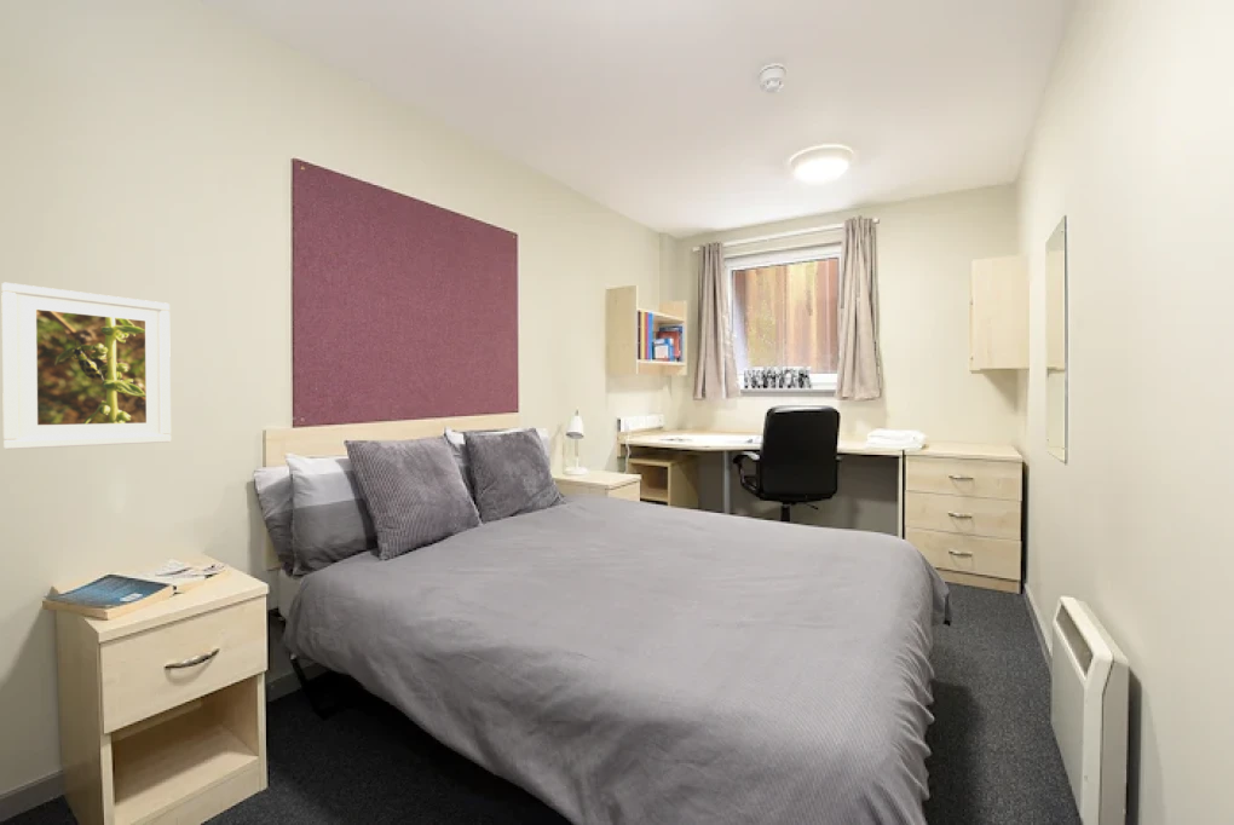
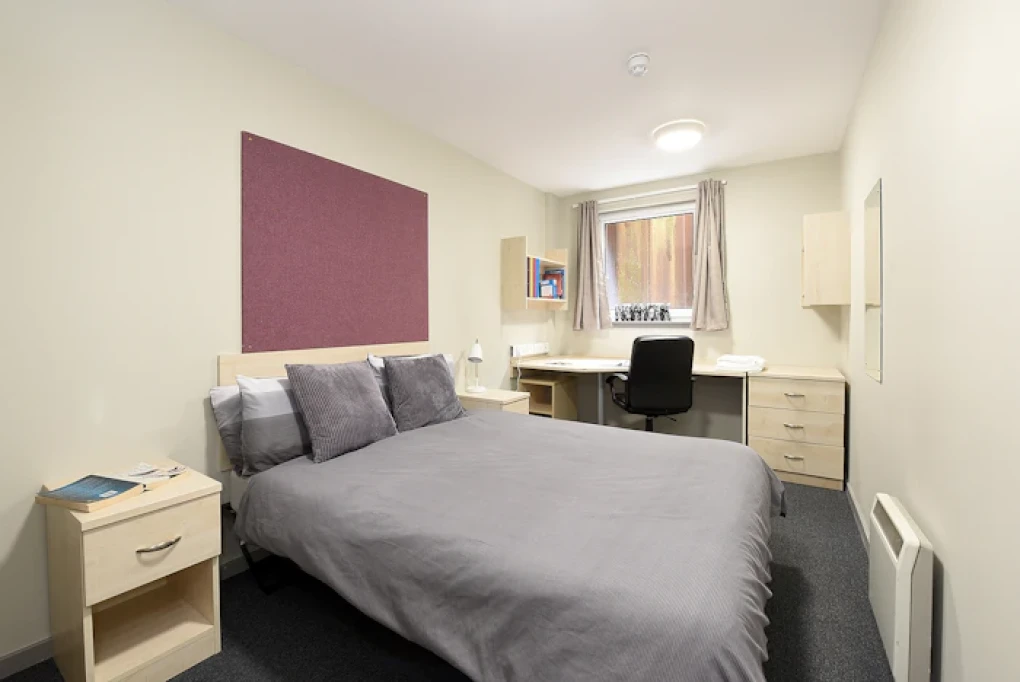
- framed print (93, 369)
